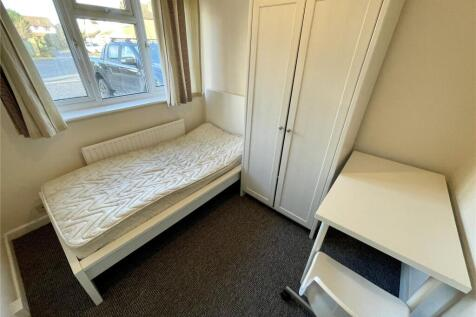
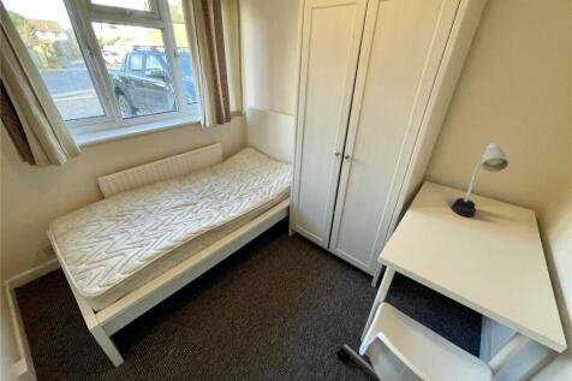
+ desk lamp (473, 179)
